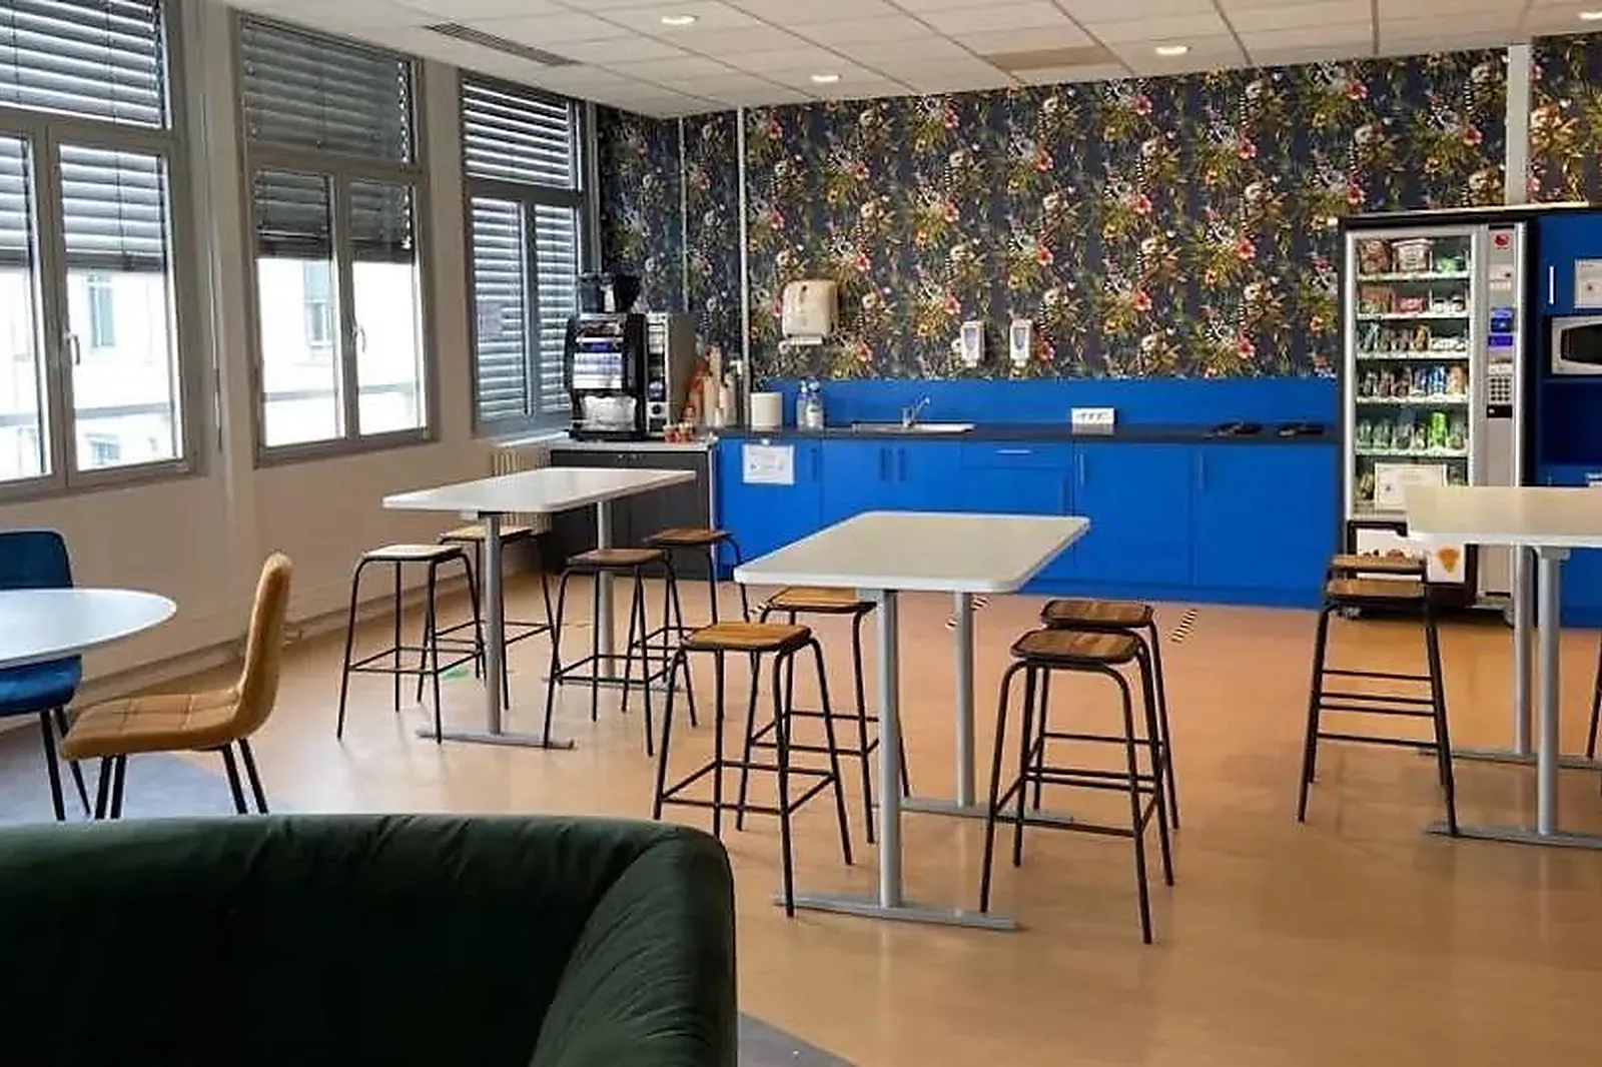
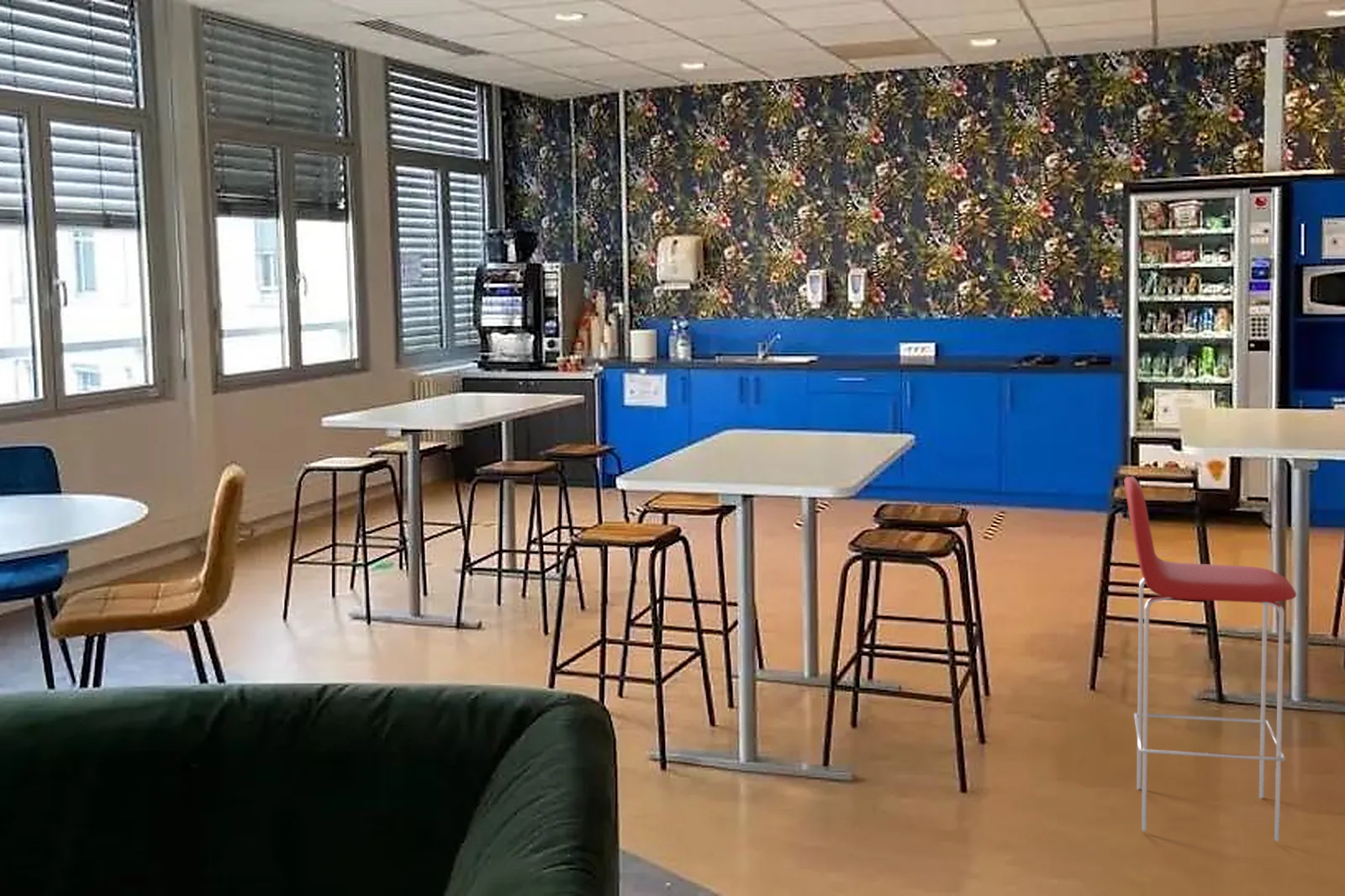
+ bar stool (1210, 600)
